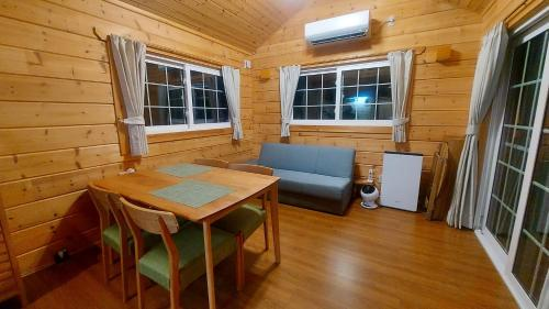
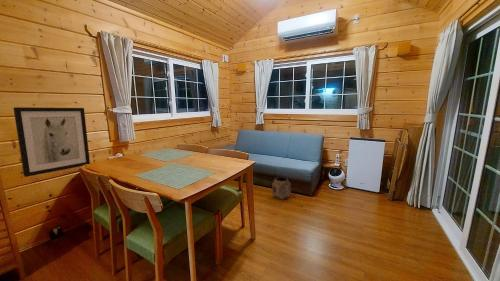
+ planter (281, 188)
+ wall art (56, 139)
